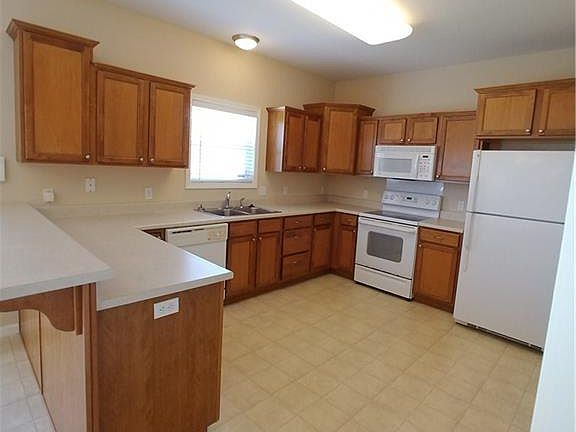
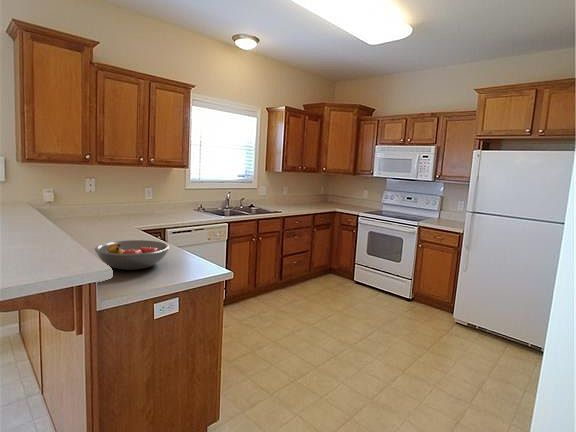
+ fruit bowl (133, 253)
